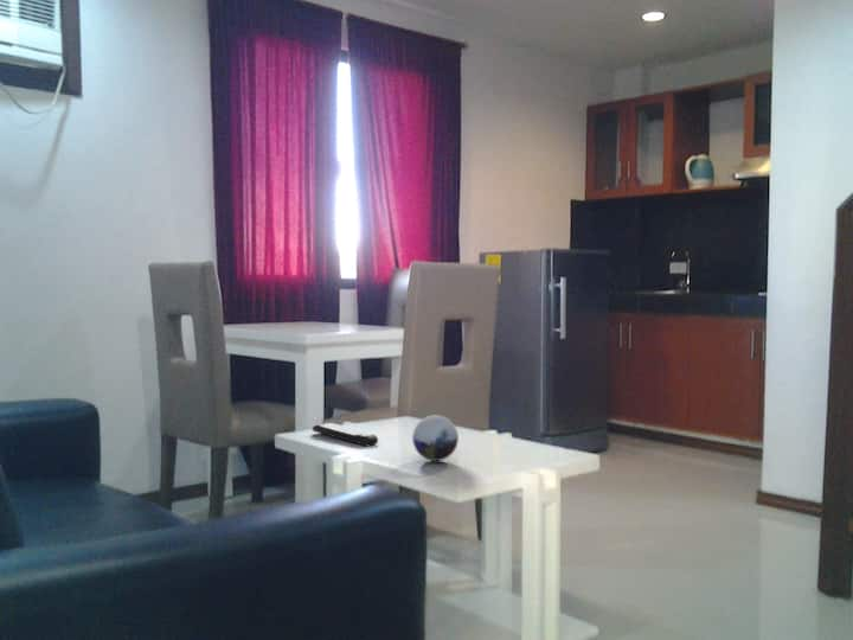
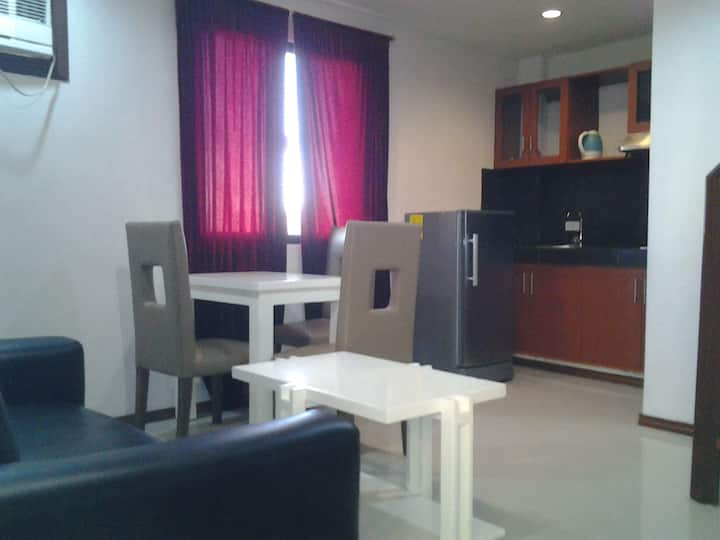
- decorative orb (435, 437)
- remote control (344, 434)
